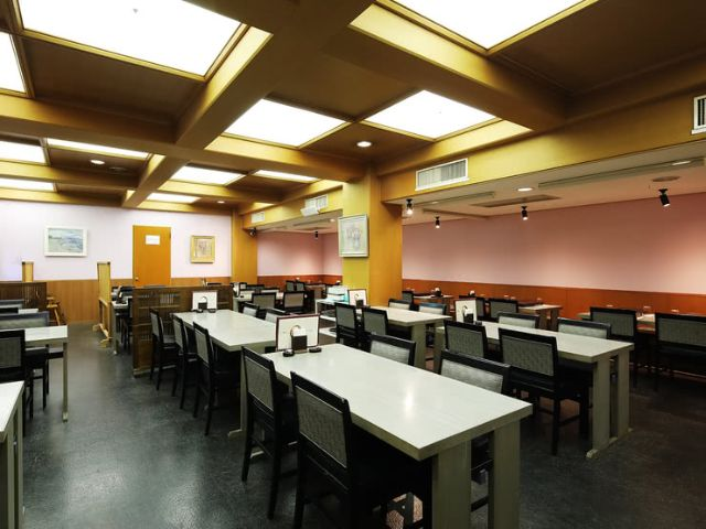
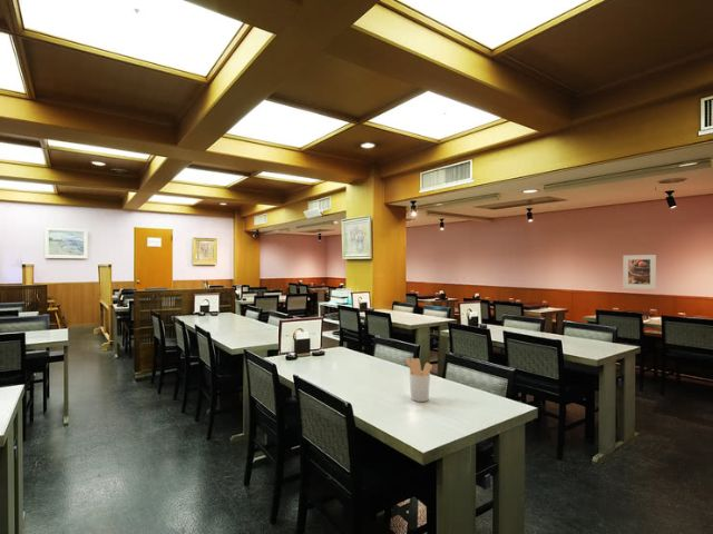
+ utensil holder (417, 378)
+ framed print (638, 271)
